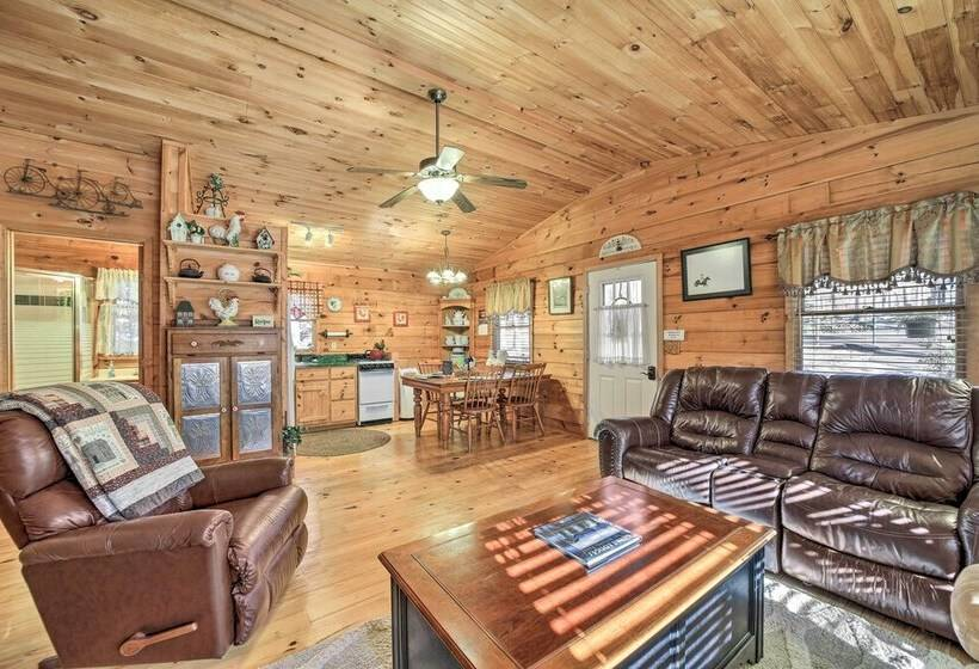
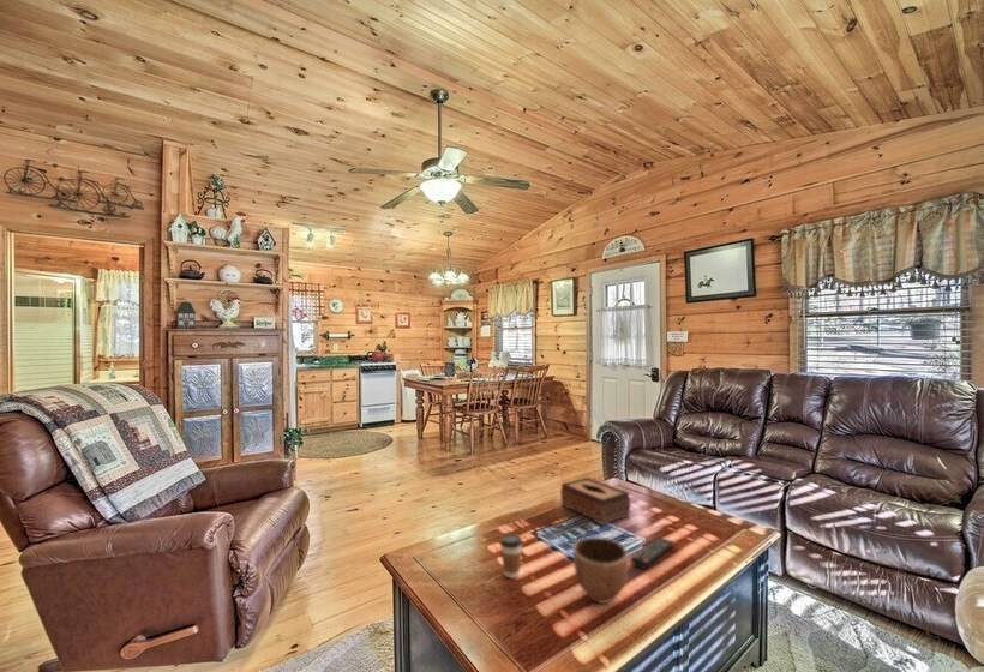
+ remote control (653, 551)
+ decorative bowl (600, 572)
+ tissue box (594, 499)
+ coffee cup (511, 556)
